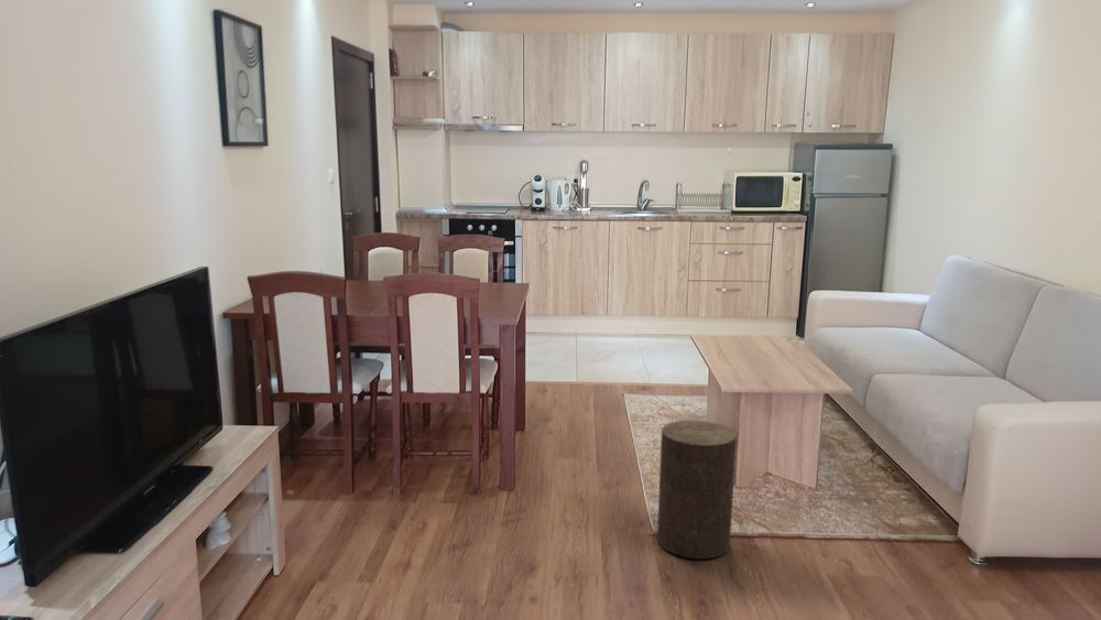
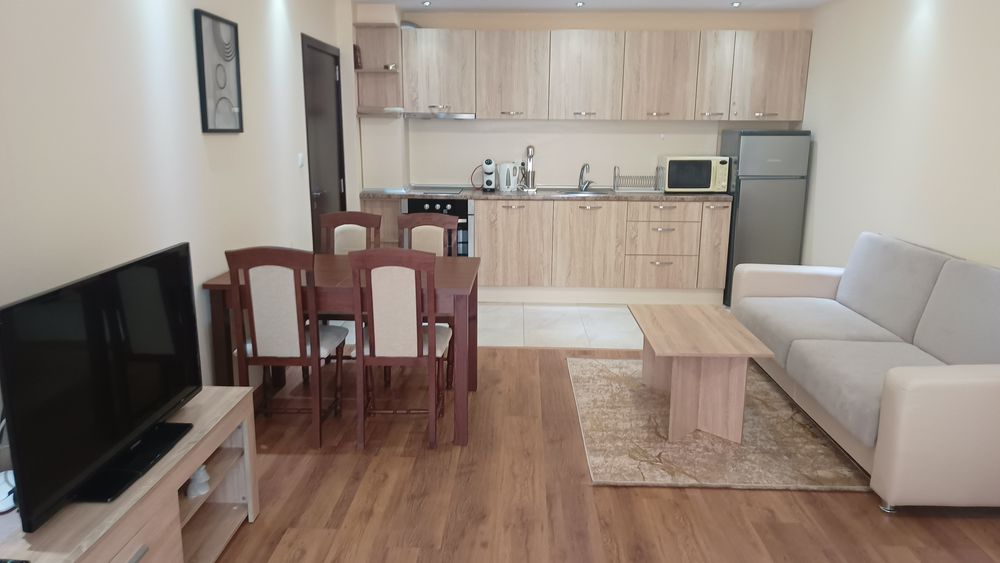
- stool (696, 487)
